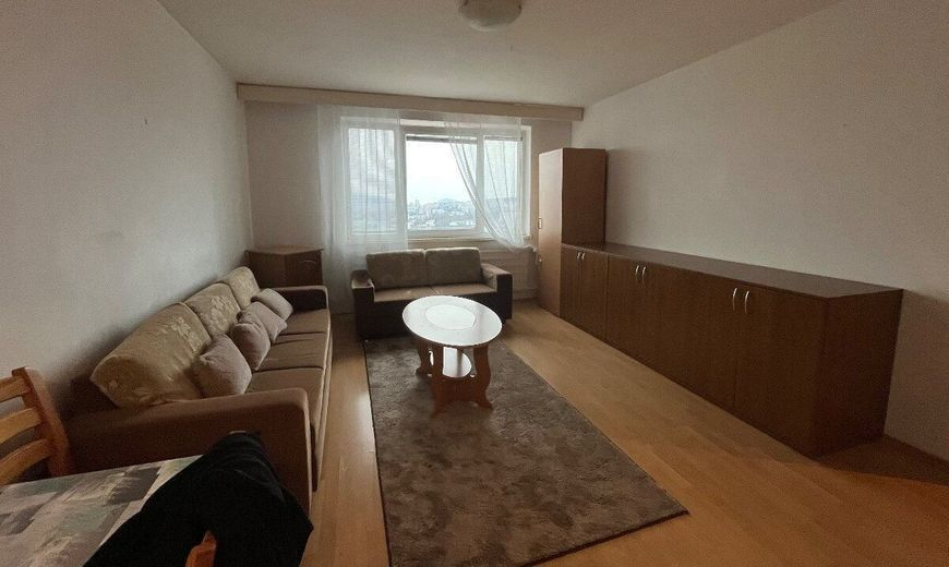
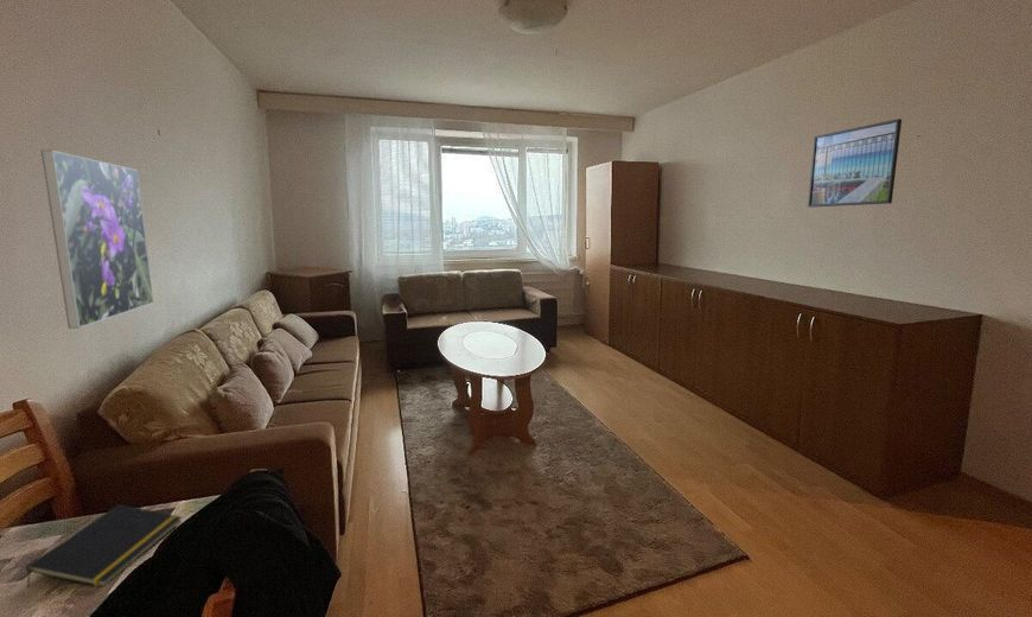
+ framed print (849, 167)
+ notepad (112, 541)
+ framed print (107, 240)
